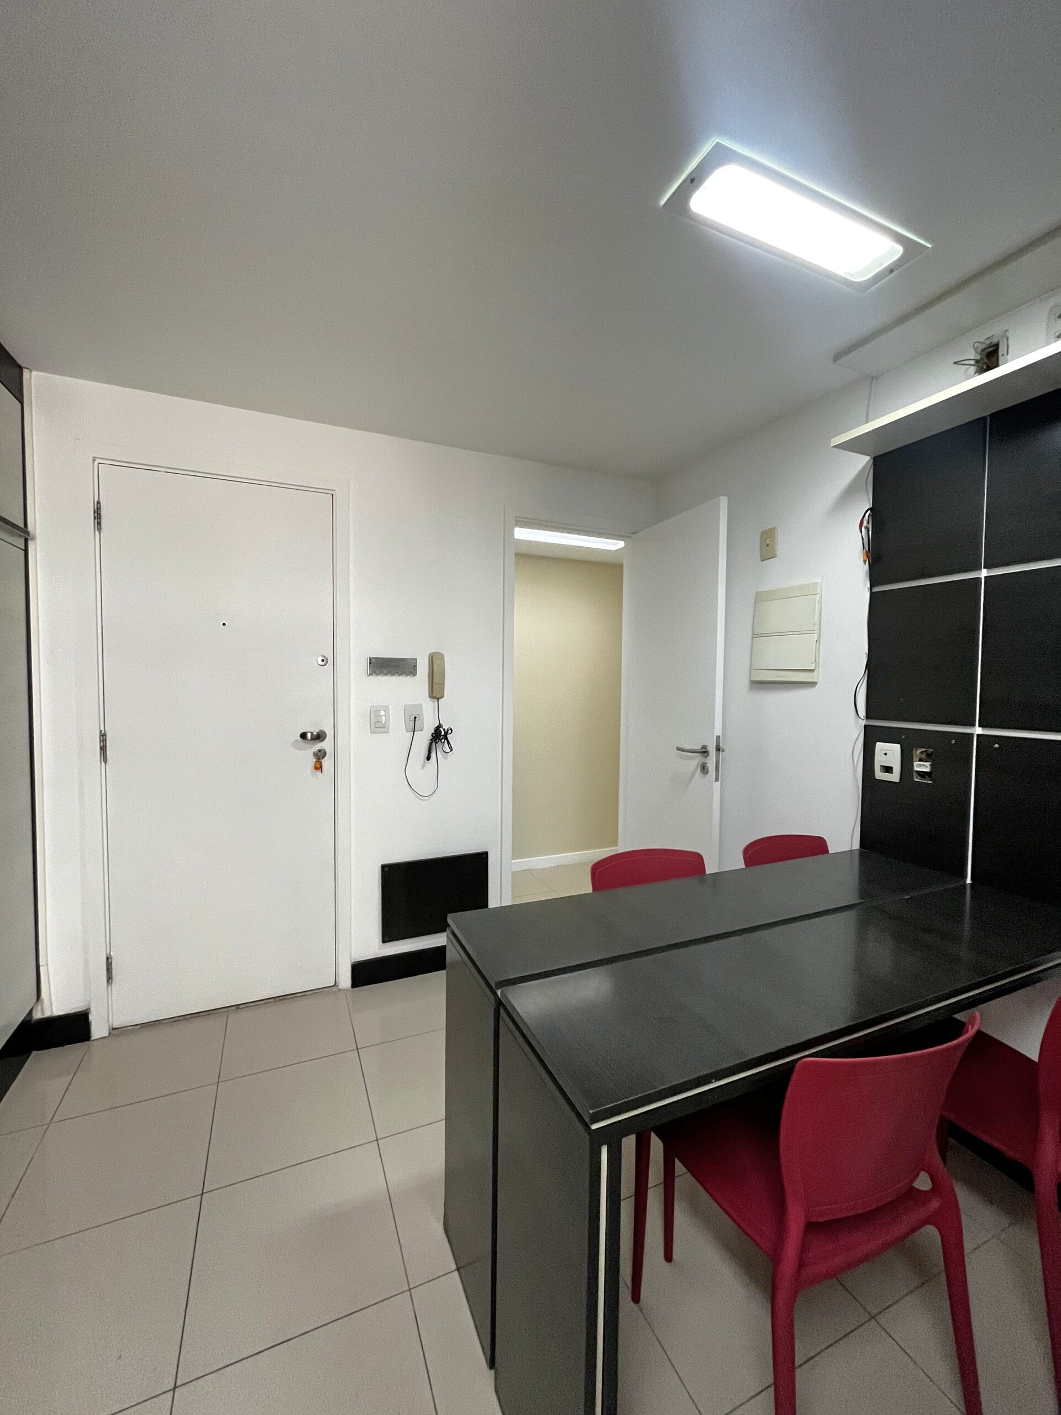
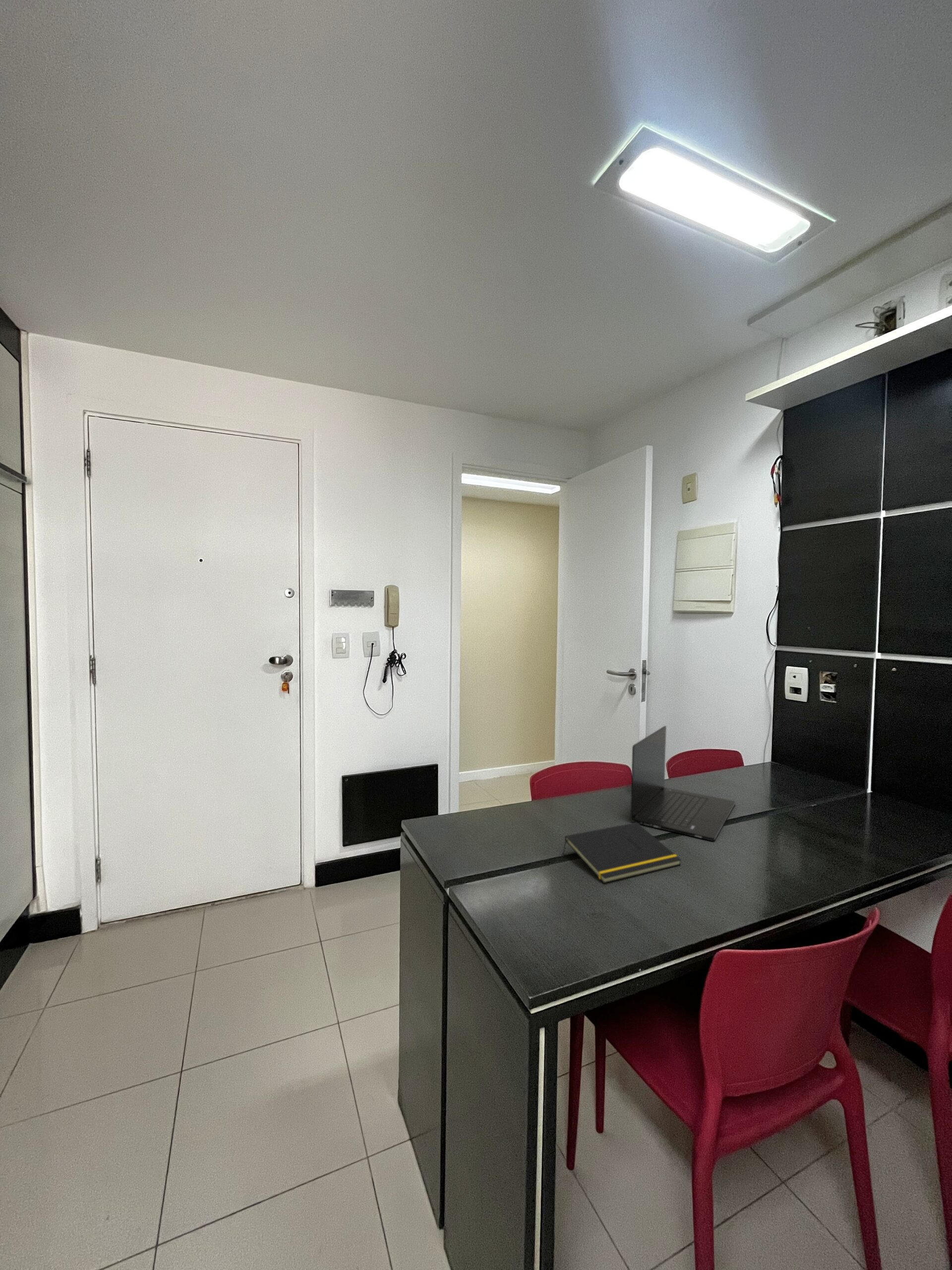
+ laptop (684, 791)
+ notepad (622, 850)
